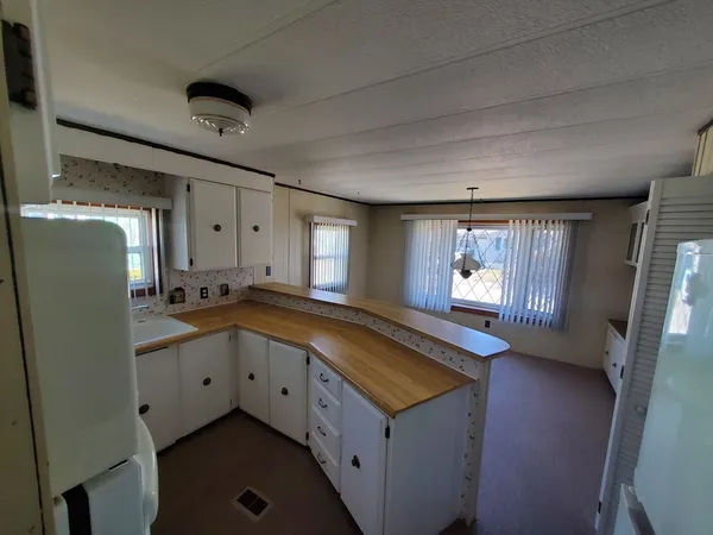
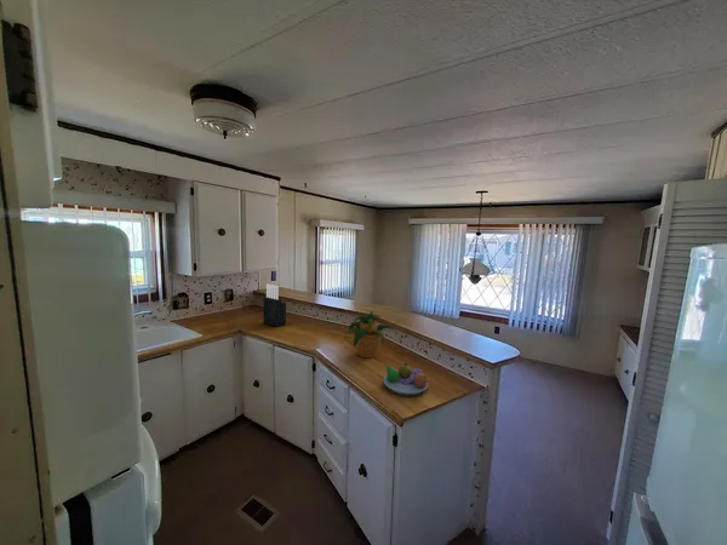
+ knife block (275, 304)
+ potted plant (371, 333)
+ fruit bowl (403, 377)
